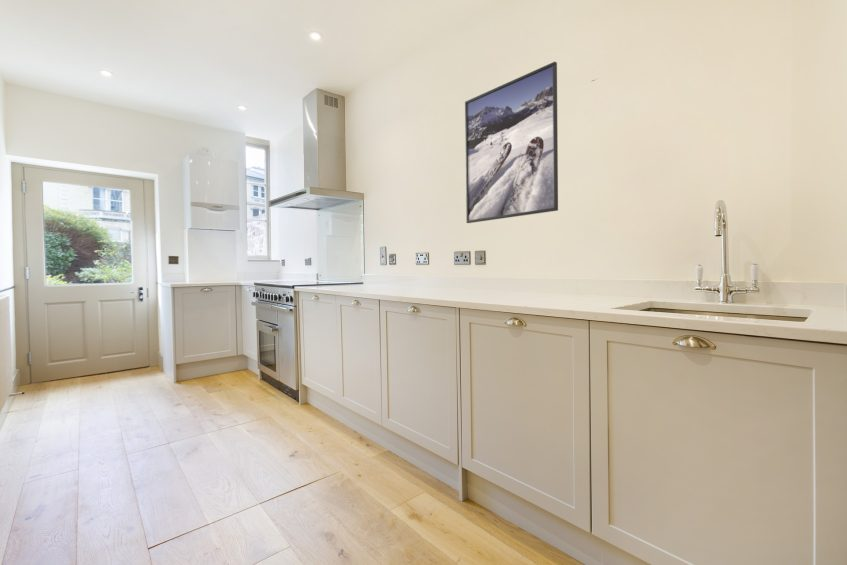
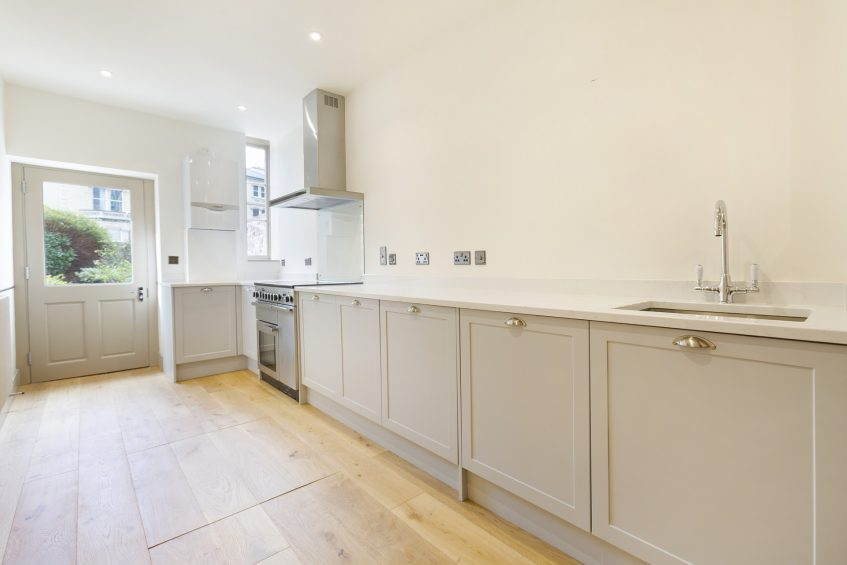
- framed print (507, 150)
